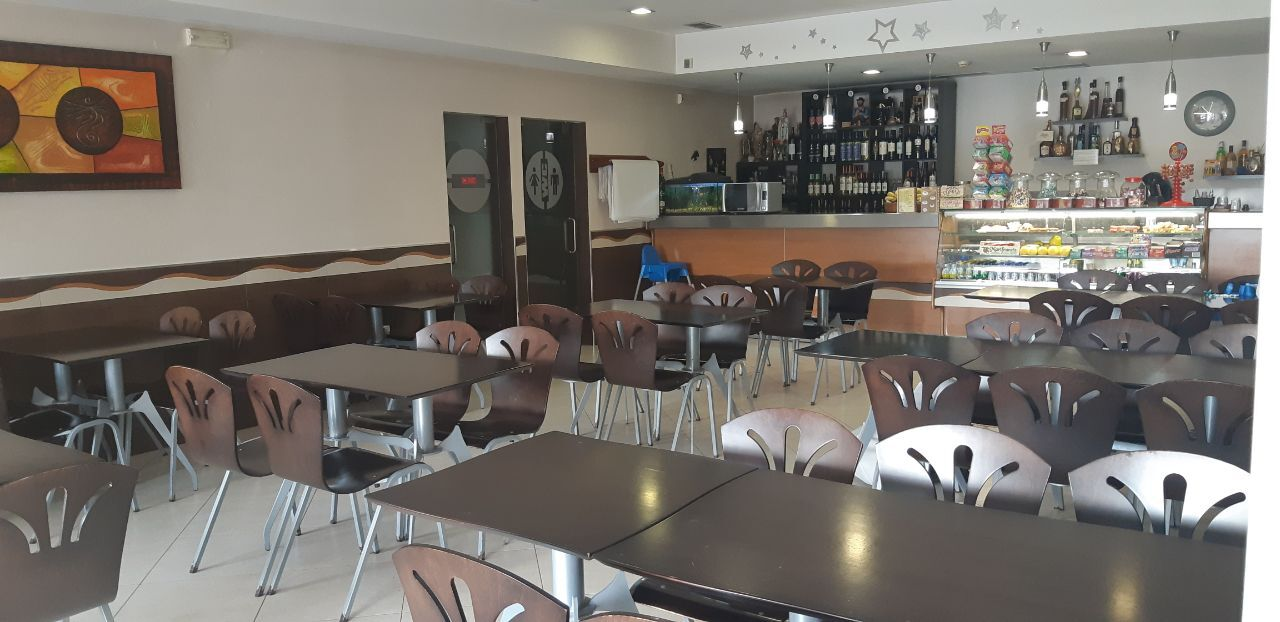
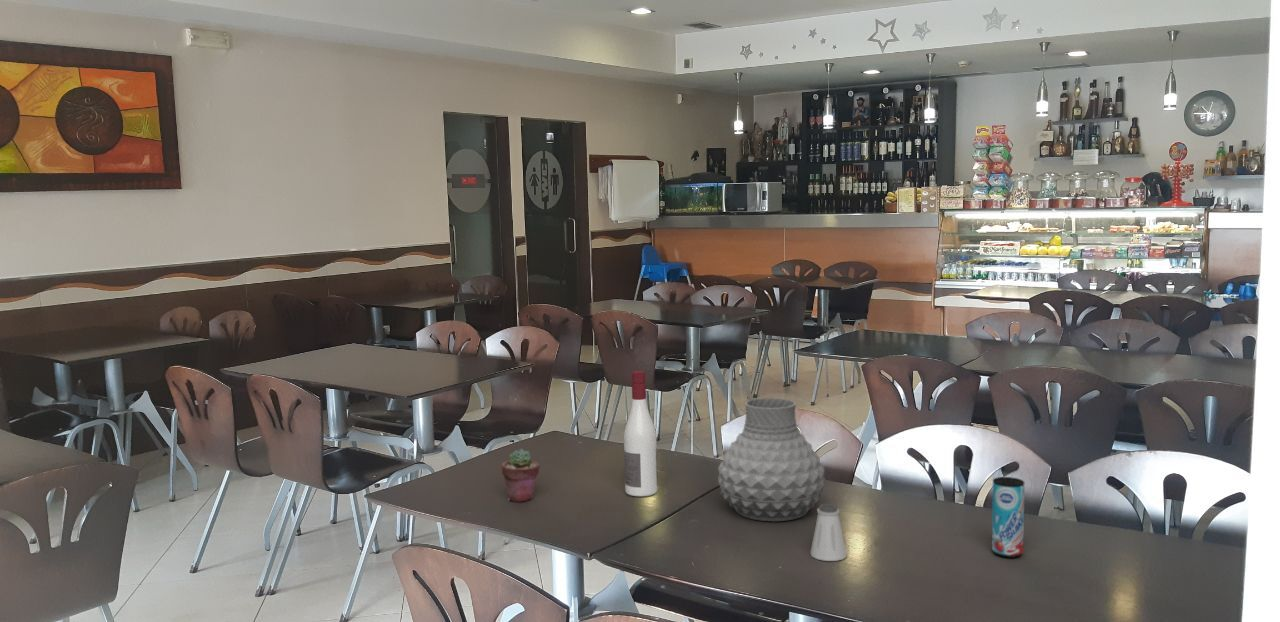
+ saltshaker (828, 530)
+ alcohol (639, 432)
+ potted succulent (520, 473)
+ beverage can (1008, 517)
+ vase (770, 456)
